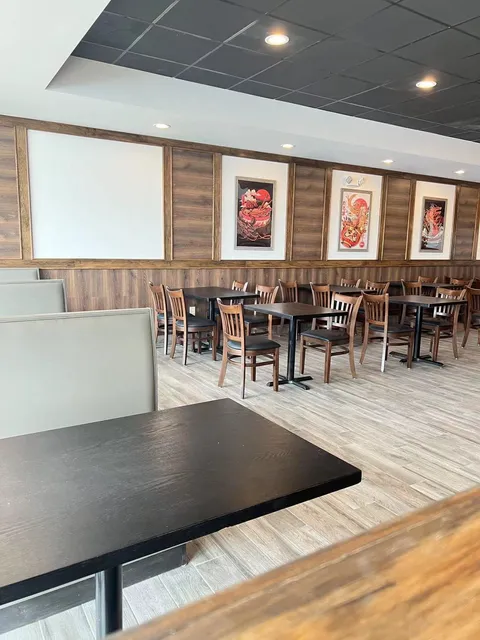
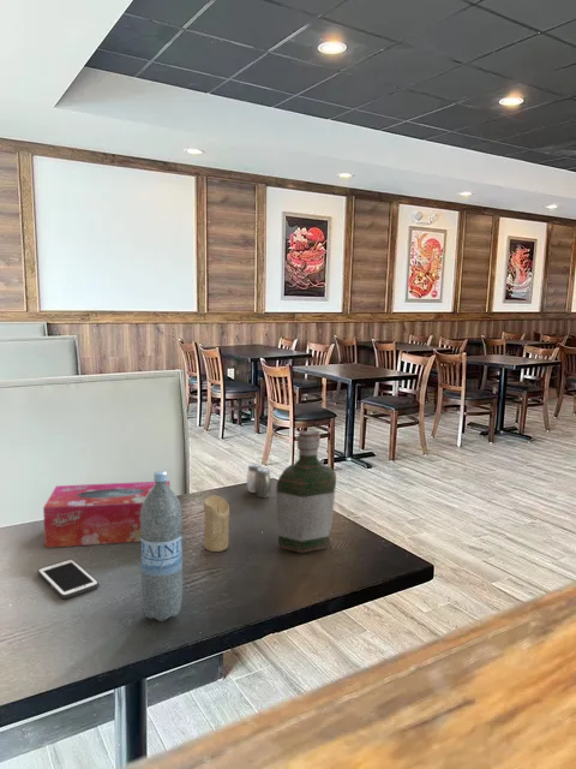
+ candle (216, 523)
+ tissue box (112, 512)
+ cell phone (67, 578)
+ salt and pepper shaker (258, 479)
+ bottle (306, 489)
+ water bottle (161, 546)
